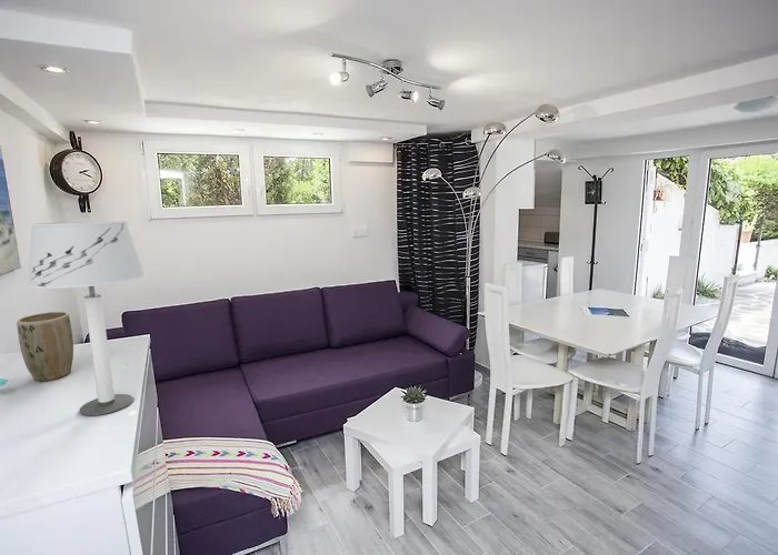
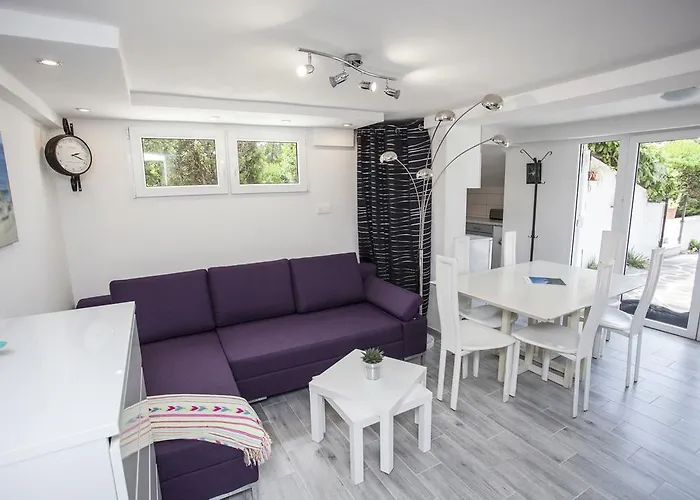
- plant pot (48, 345)
- table lamp (94, 316)
